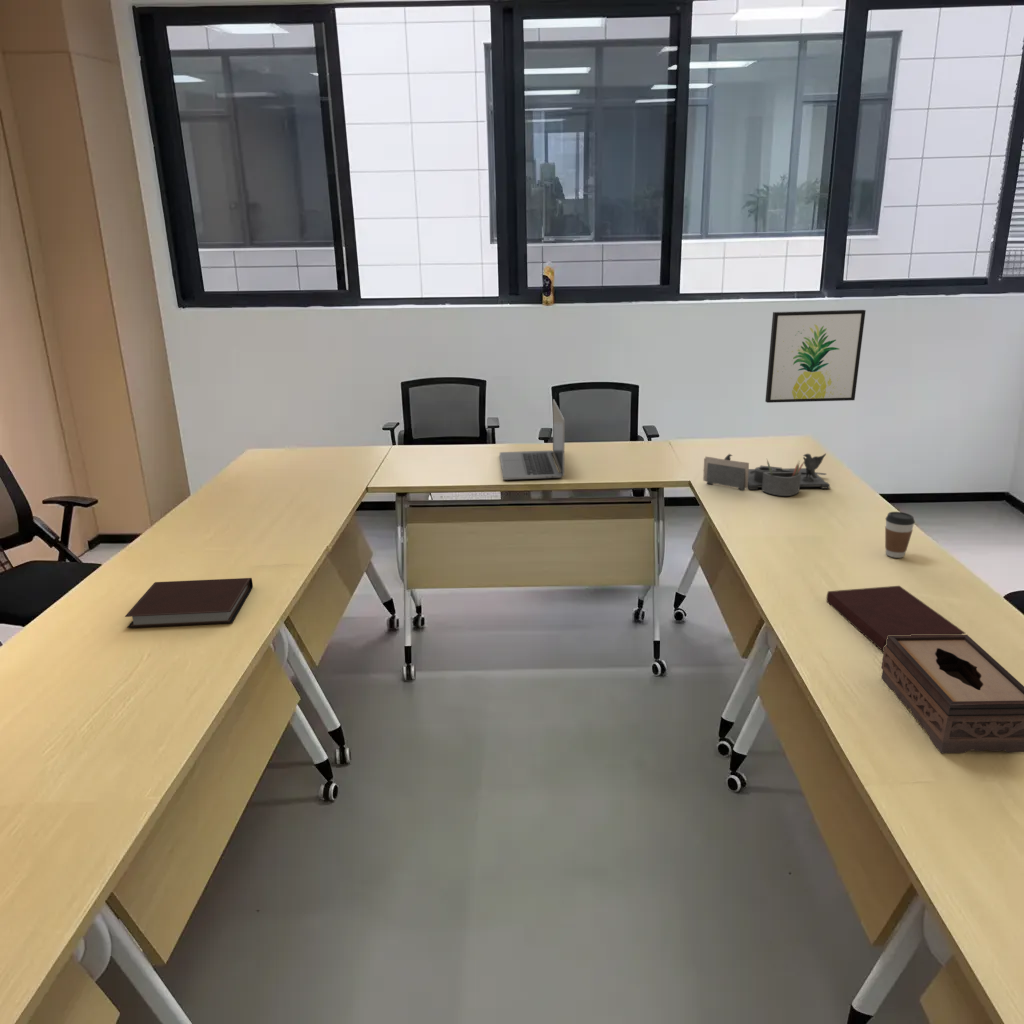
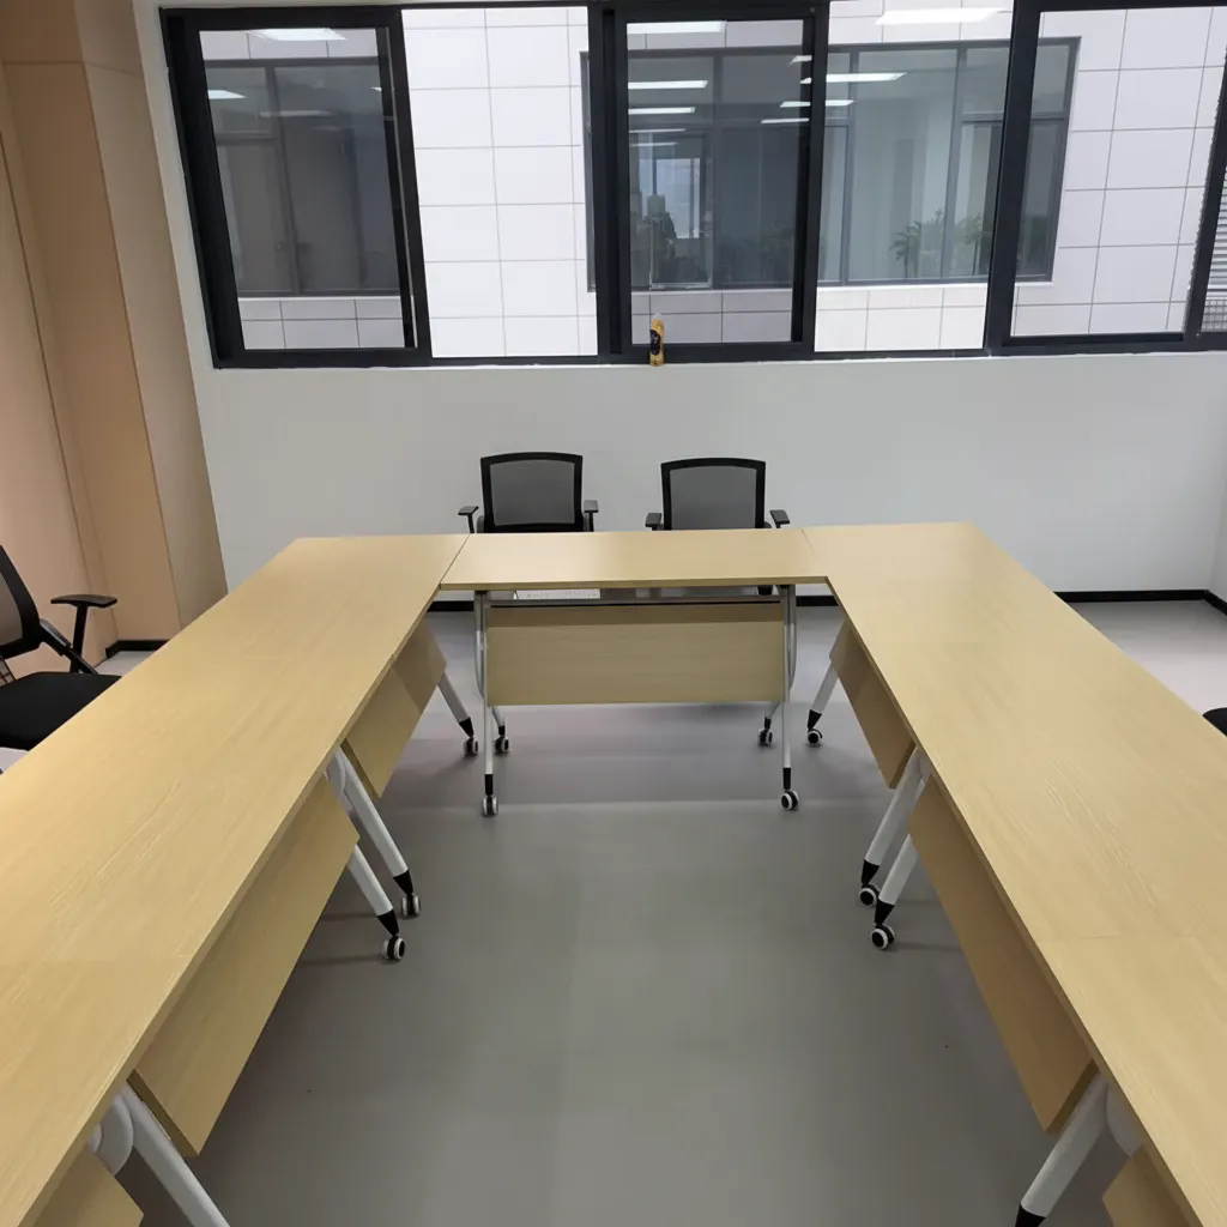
- wall art (814, 356)
- coffee cup (897, 534)
- tissue box (954, 689)
- notebook (192, 600)
- desk organizer (768, 465)
- laptop (530, 451)
- notebook (891, 616)
